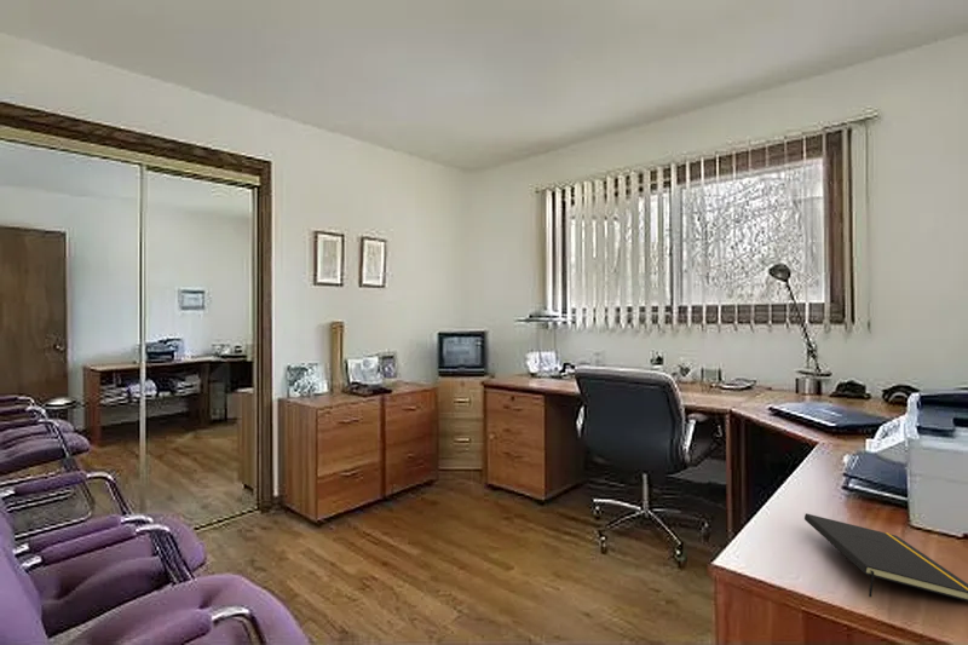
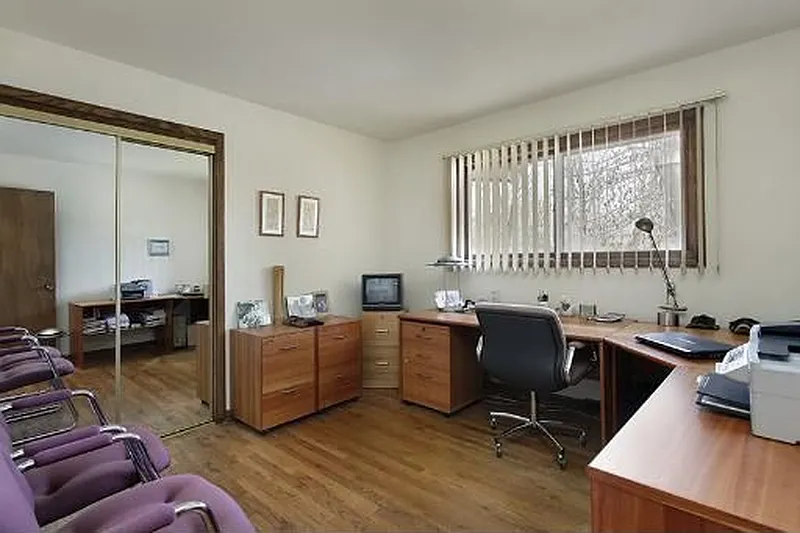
- notepad (882, 552)
